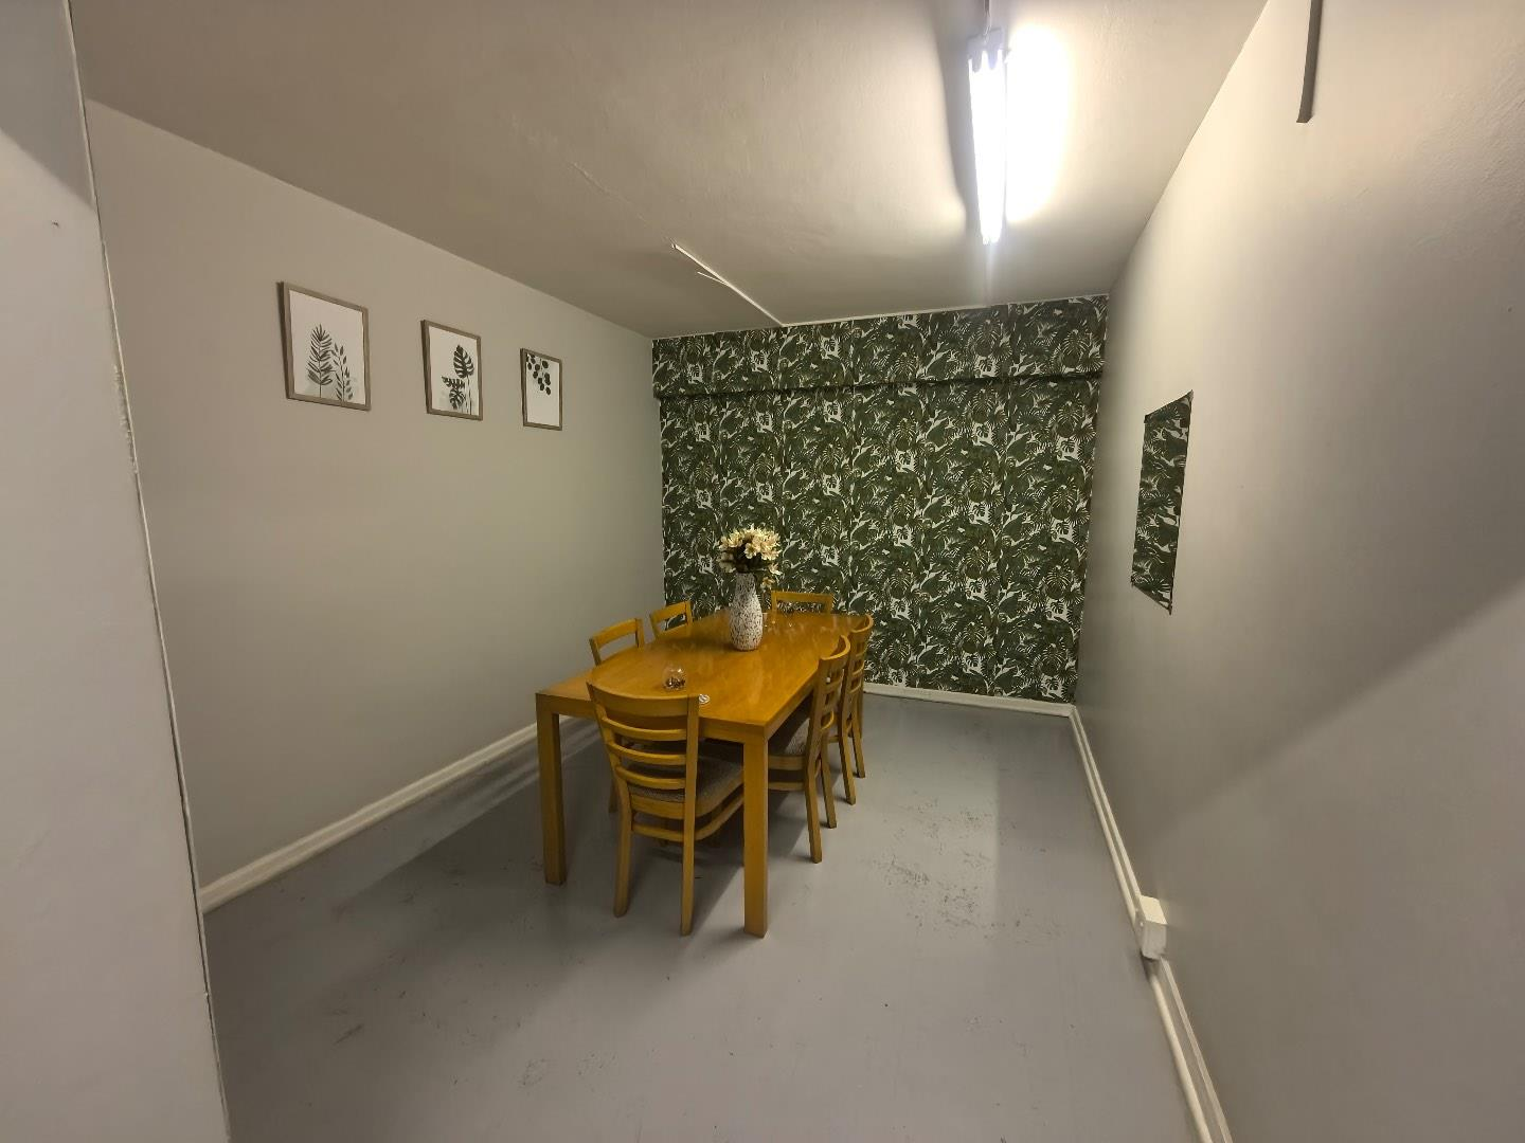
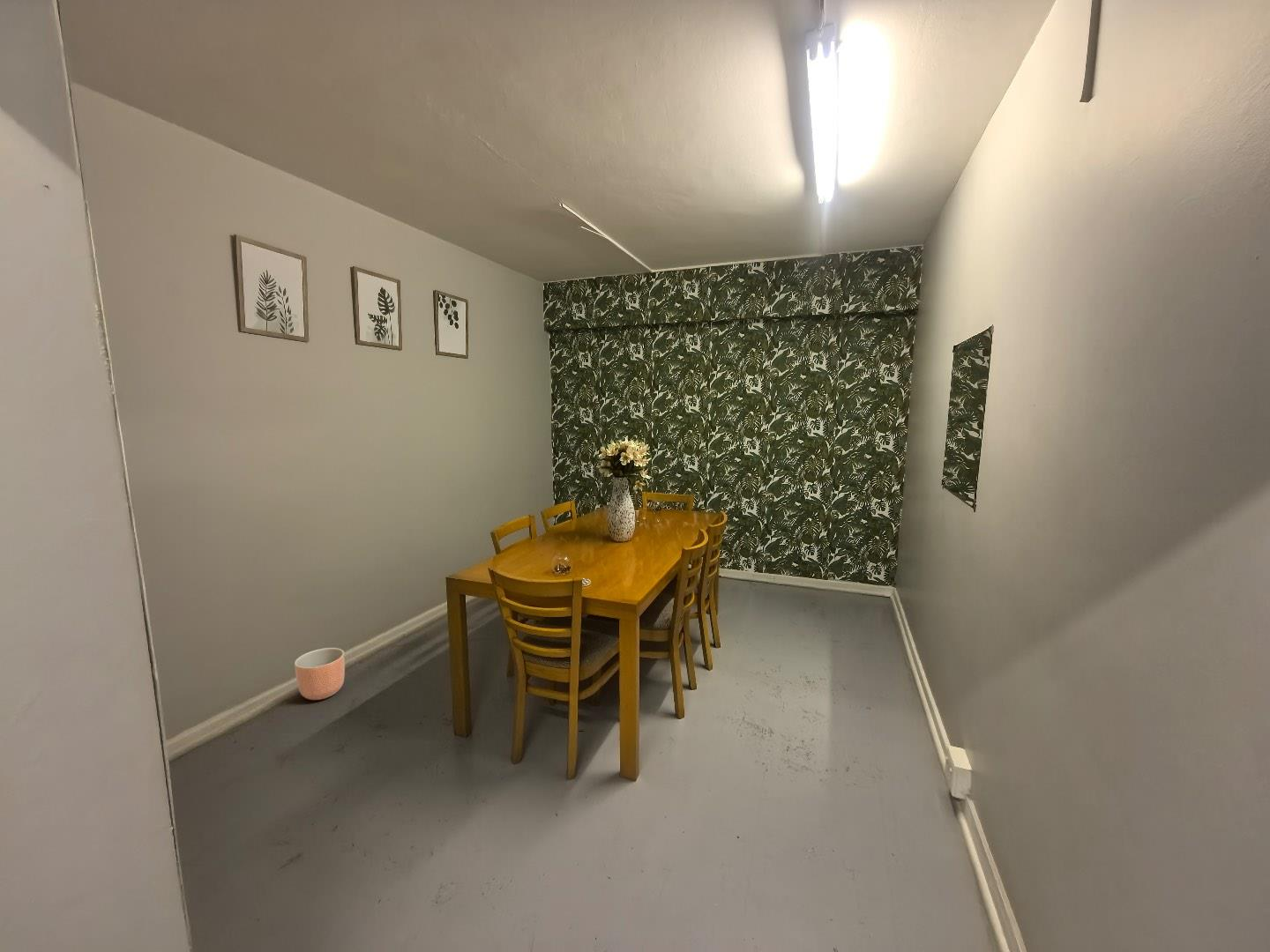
+ planter (321, 675)
